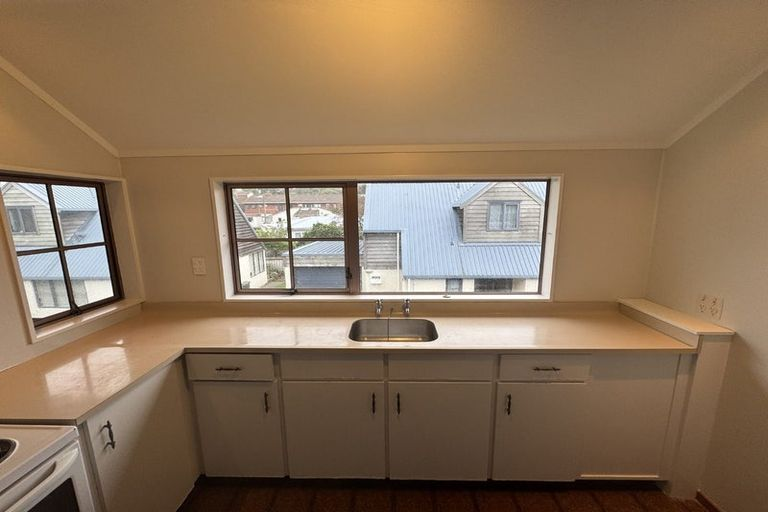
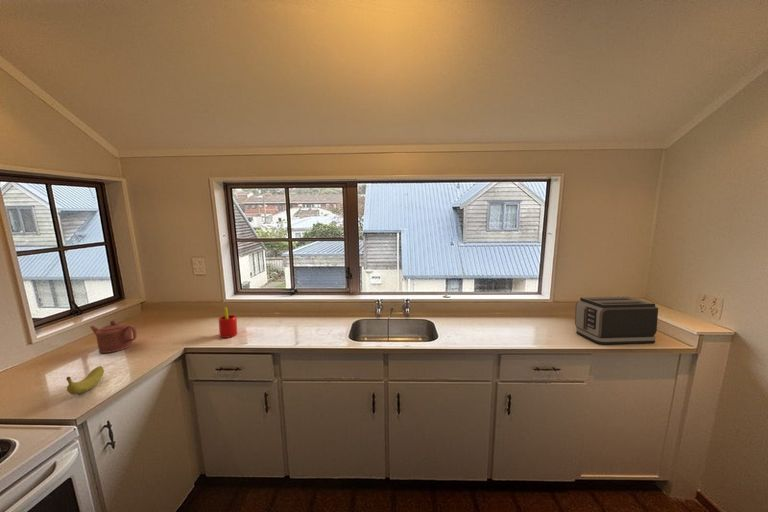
+ straw (227, 320)
+ toaster (612, 319)
+ teapot (114, 334)
+ fruit (86, 377)
